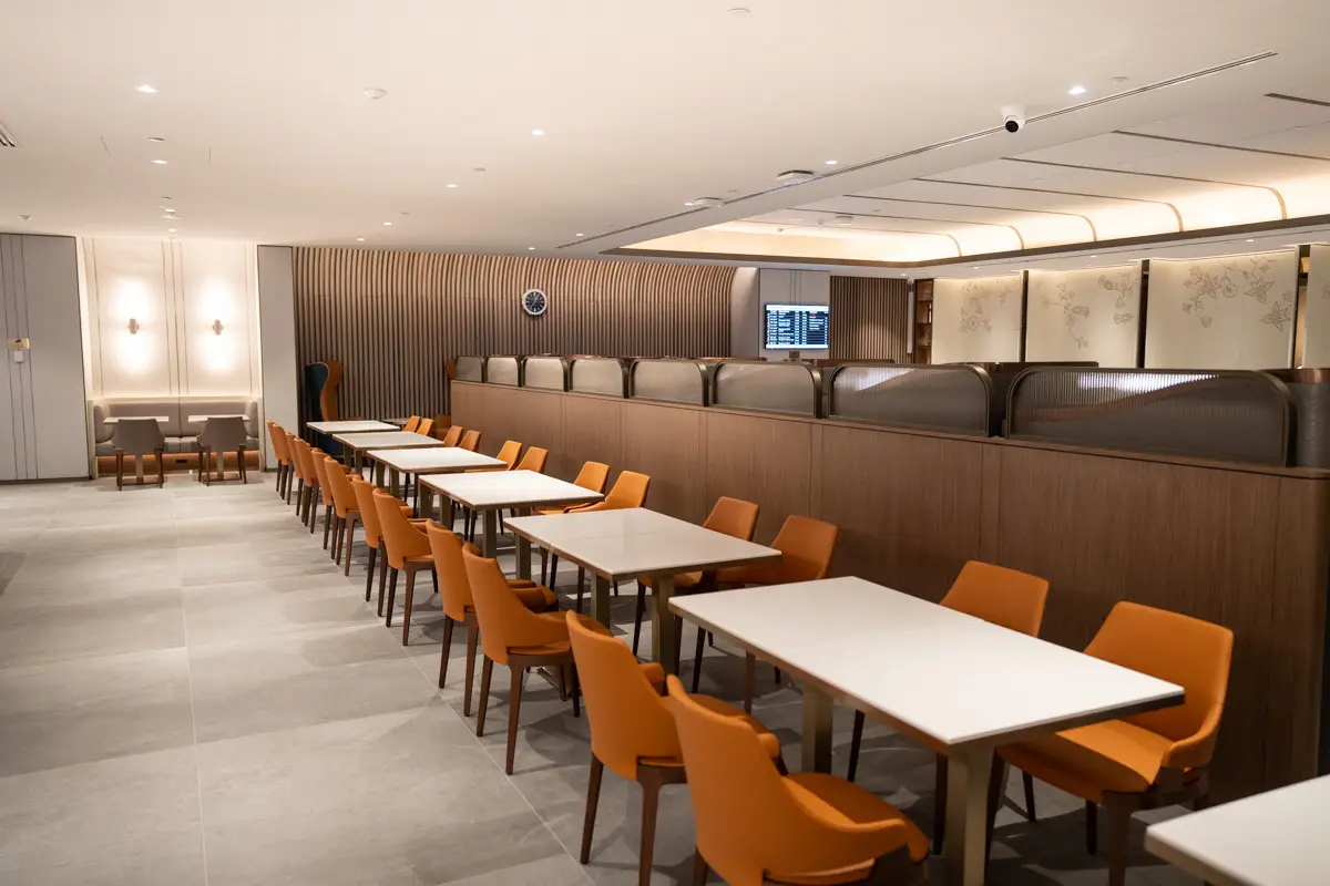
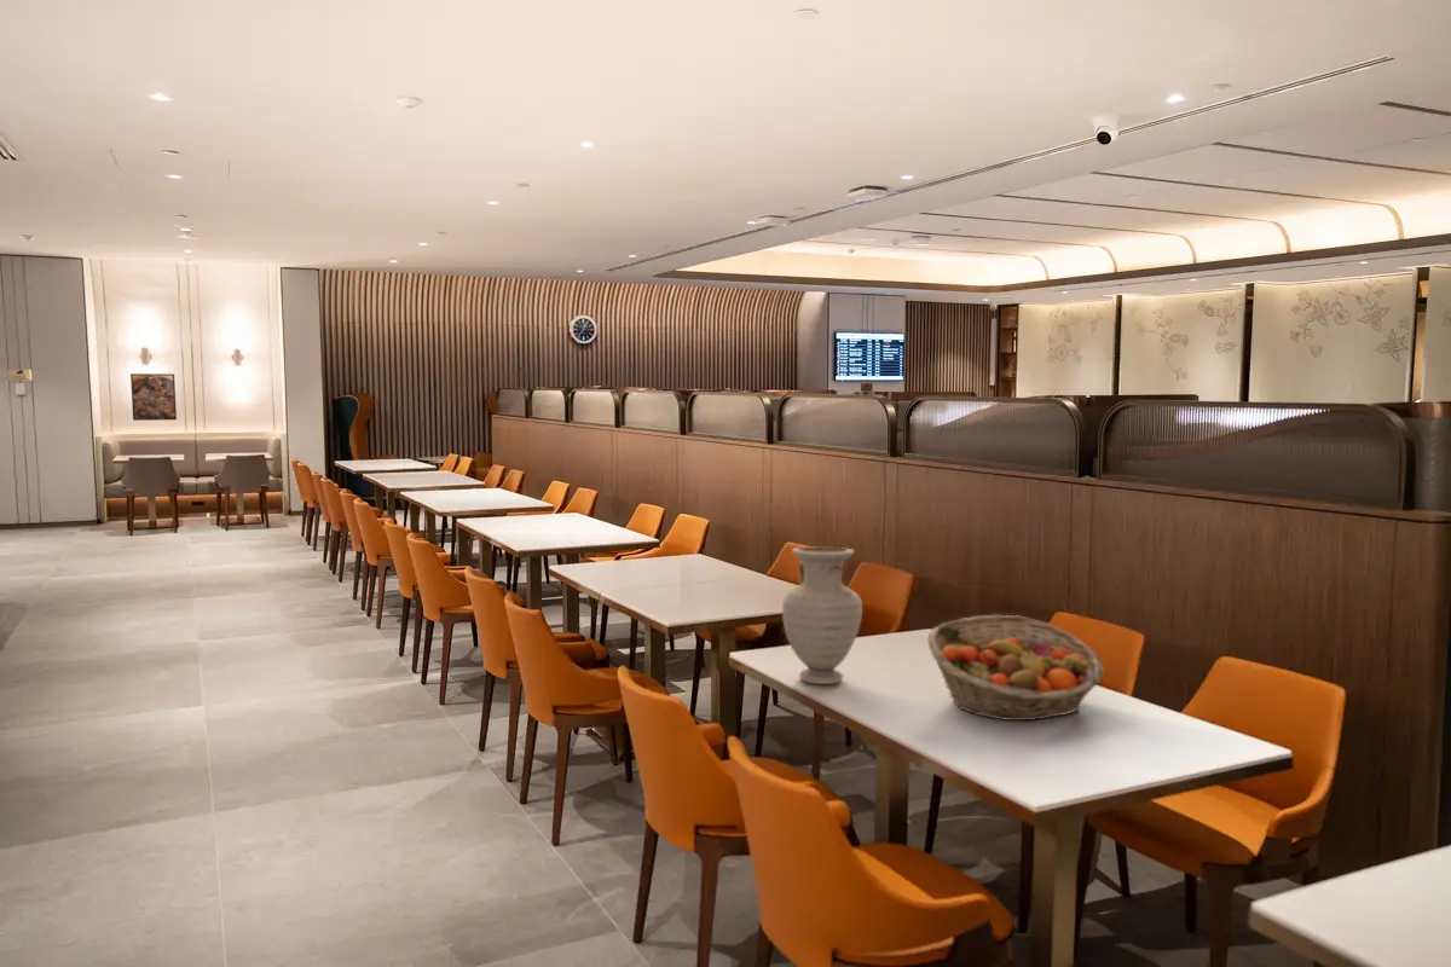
+ fruit basket (1013, 666)
+ vase (821, 614)
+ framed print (154, 396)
